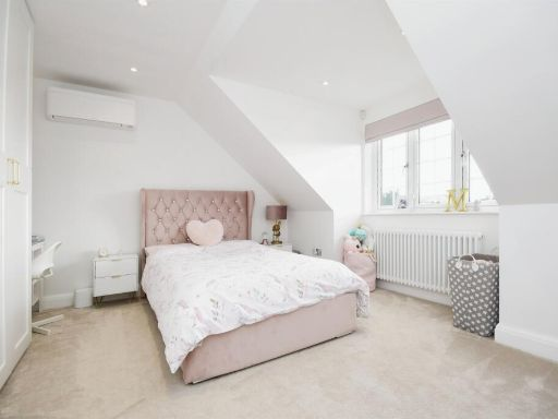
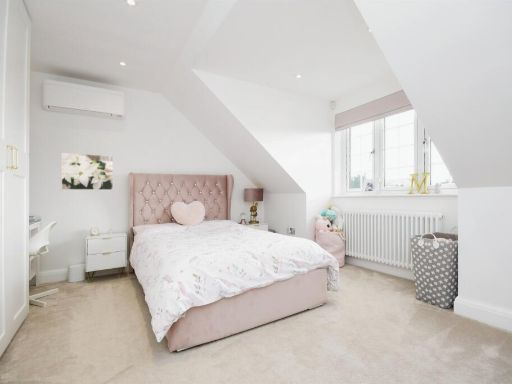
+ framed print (88, 172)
